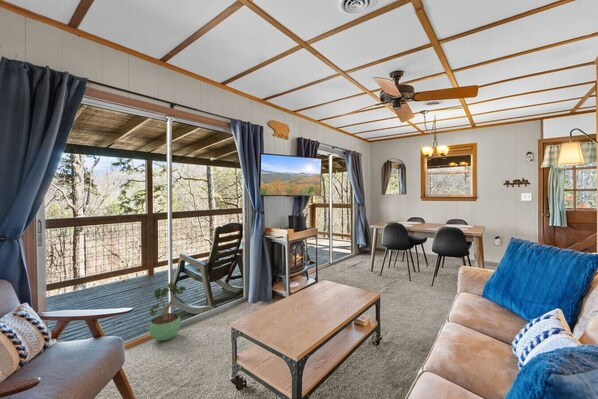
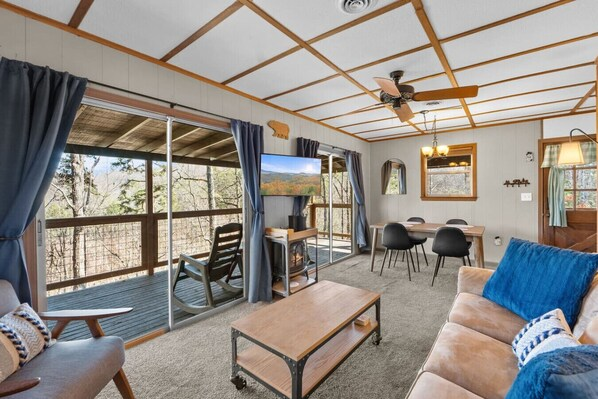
- potted plant (166, 310)
